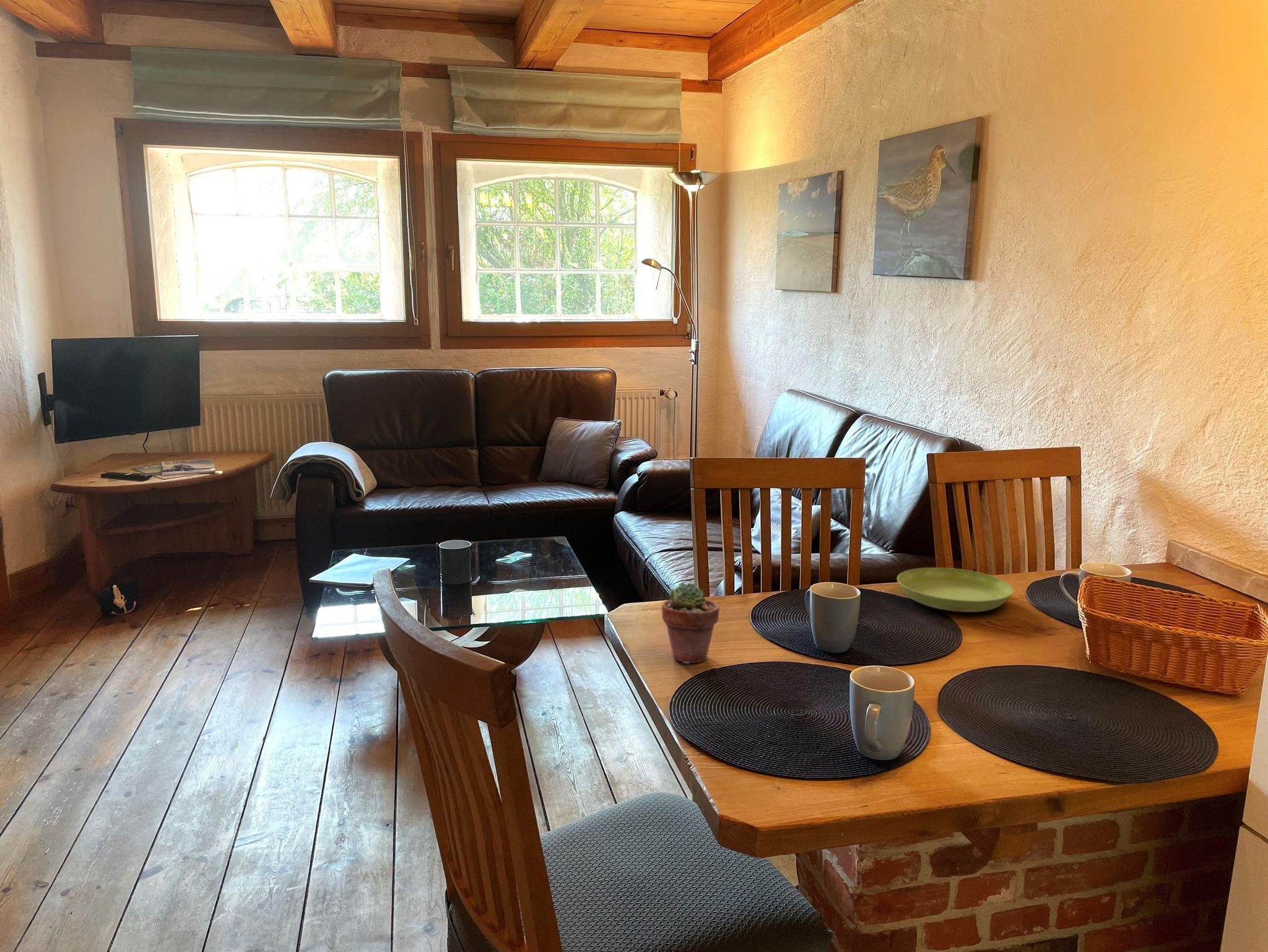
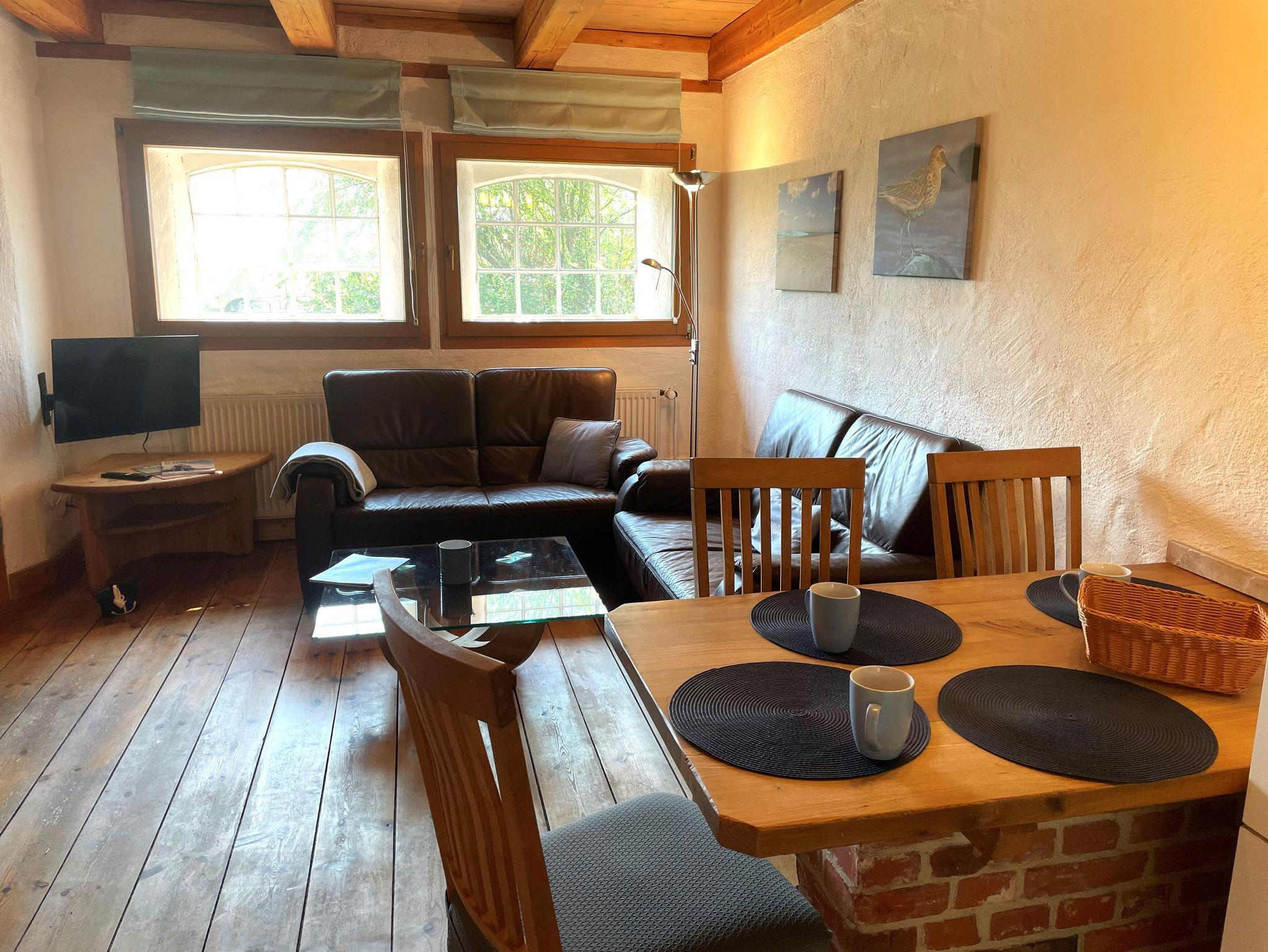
- saucer (953, 591)
- potted succulent (690, 620)
